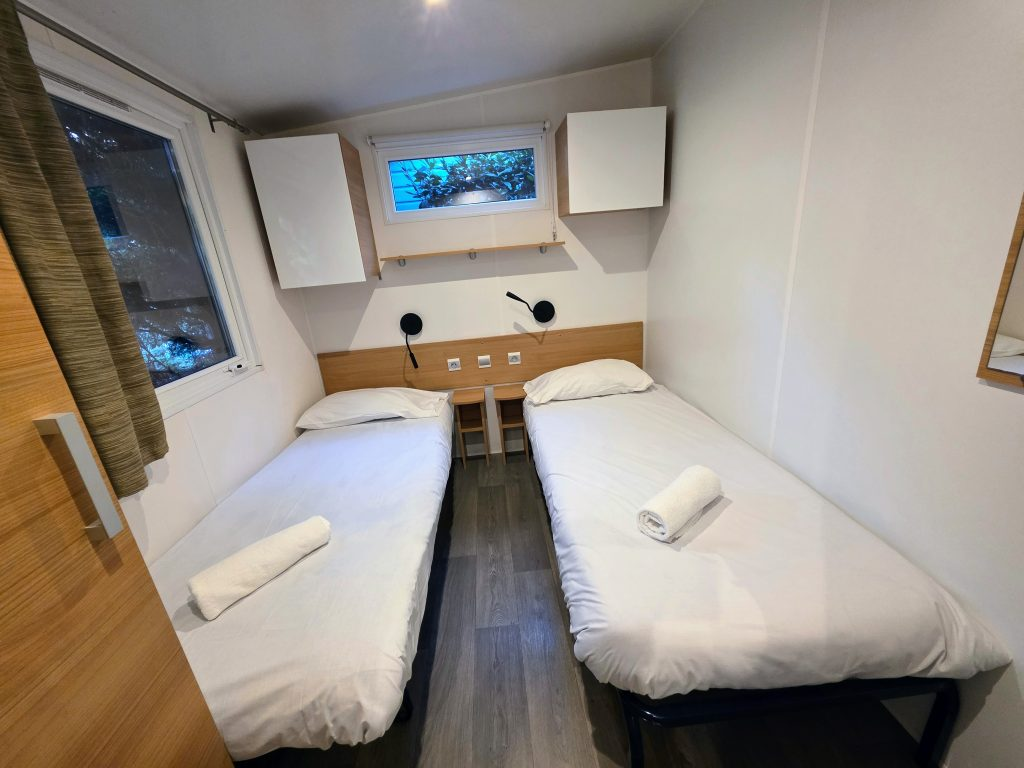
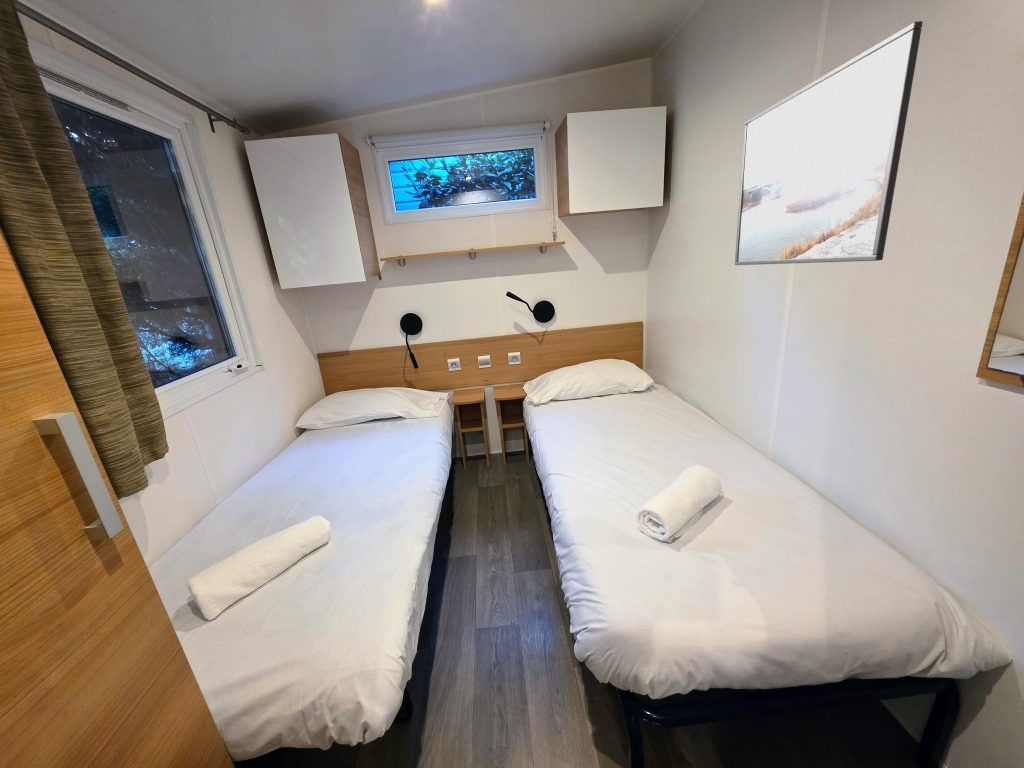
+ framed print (801, 178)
